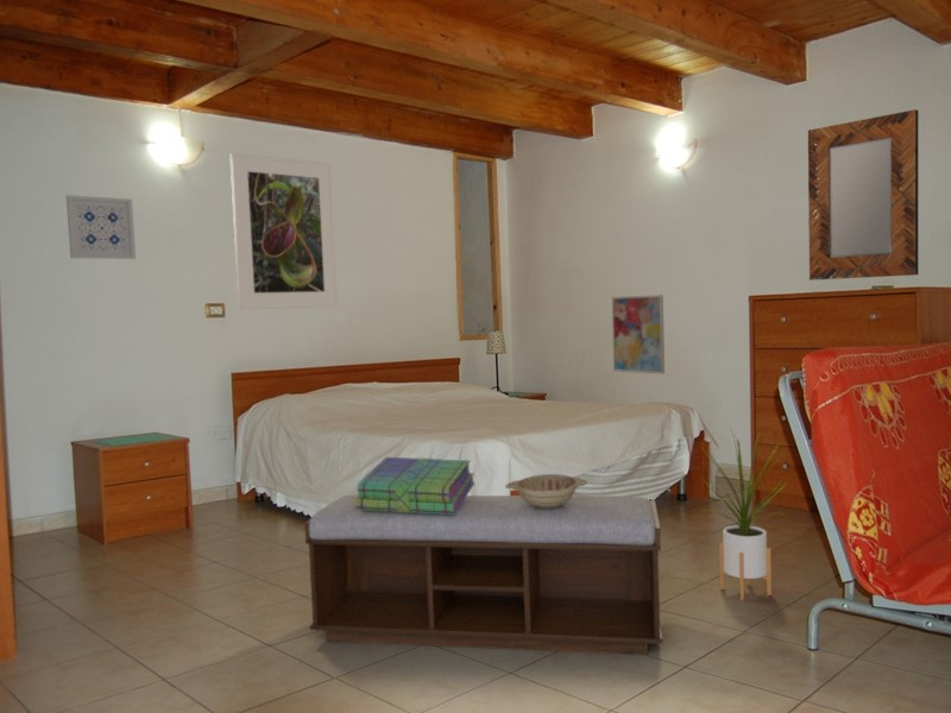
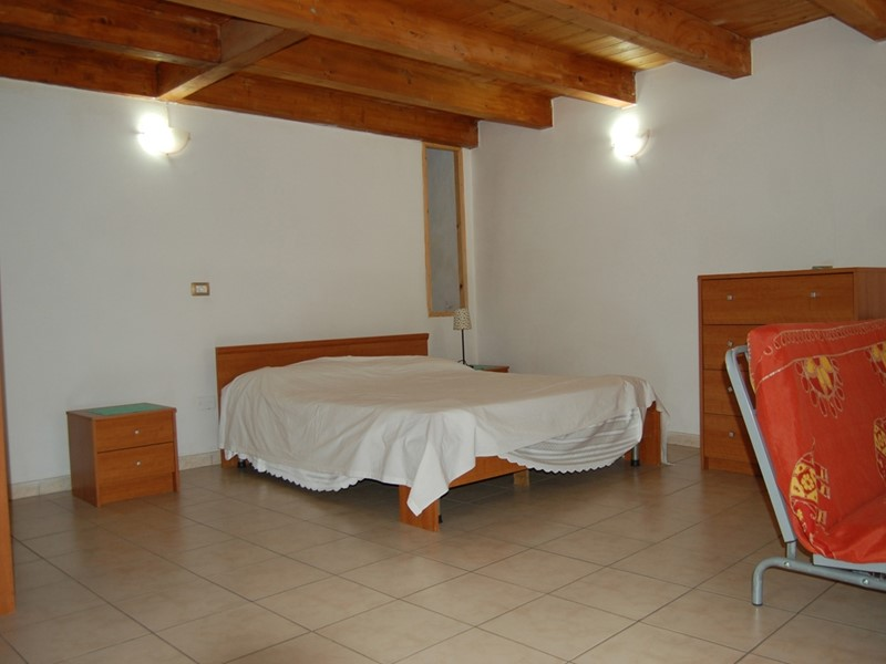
- wall art (101, 227)
- wall art (637, 334)
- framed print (286, 233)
- bench (485, 567)
- home mirror (861, 200)
- stack of books (416, 488)
- decorative bowl (546, 492)
- house plant (742, 511)
